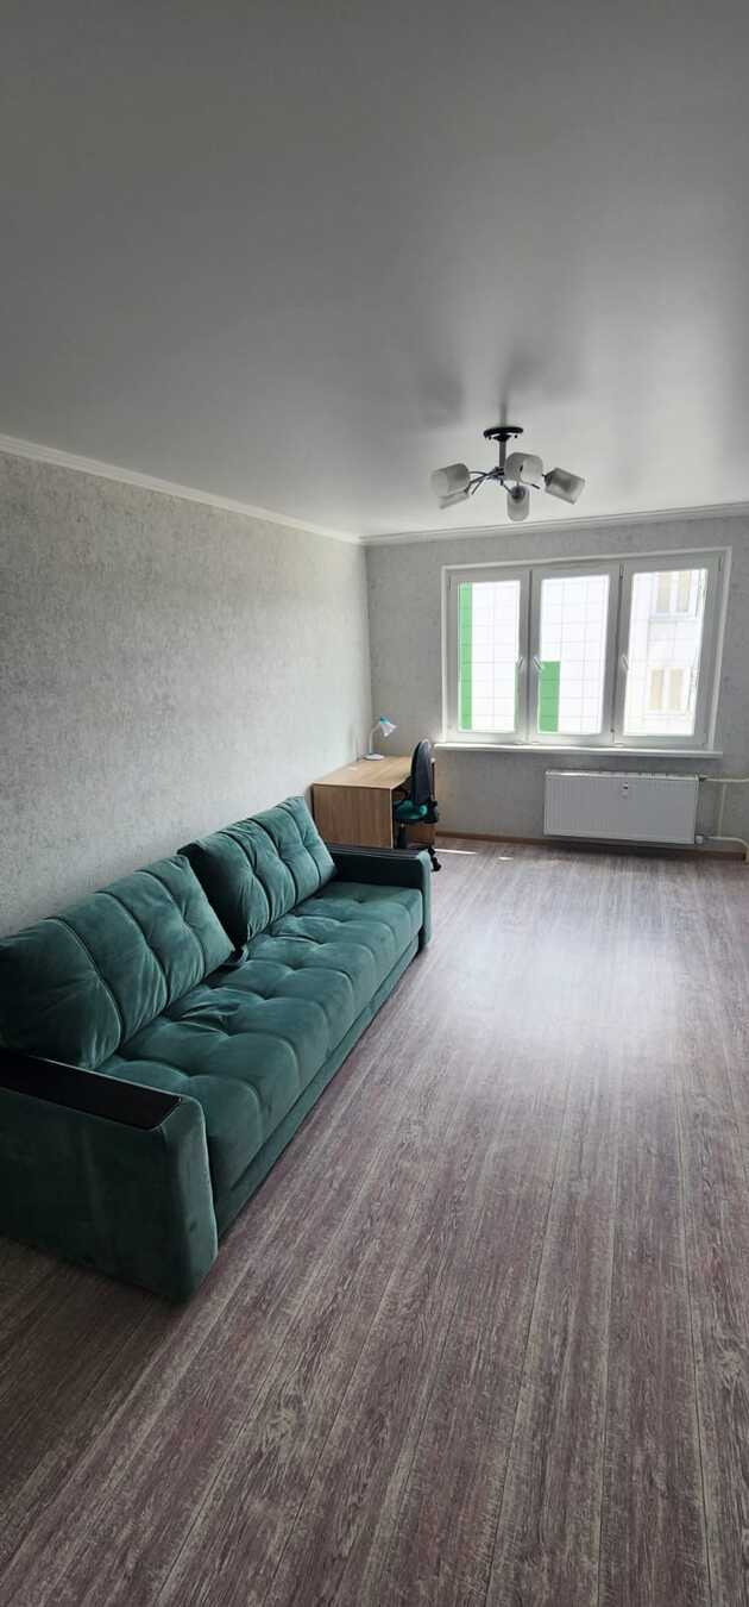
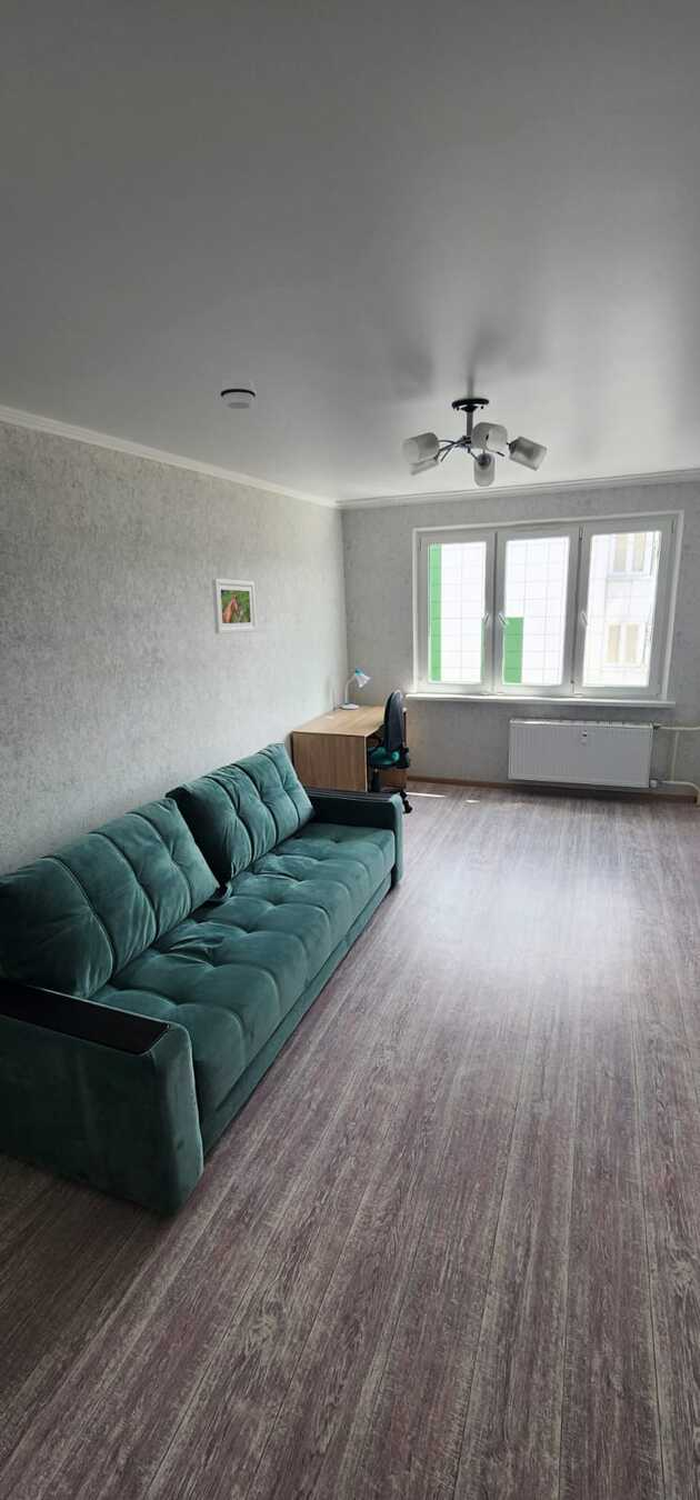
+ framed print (236, 607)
+ smoke detector (238, 394)
